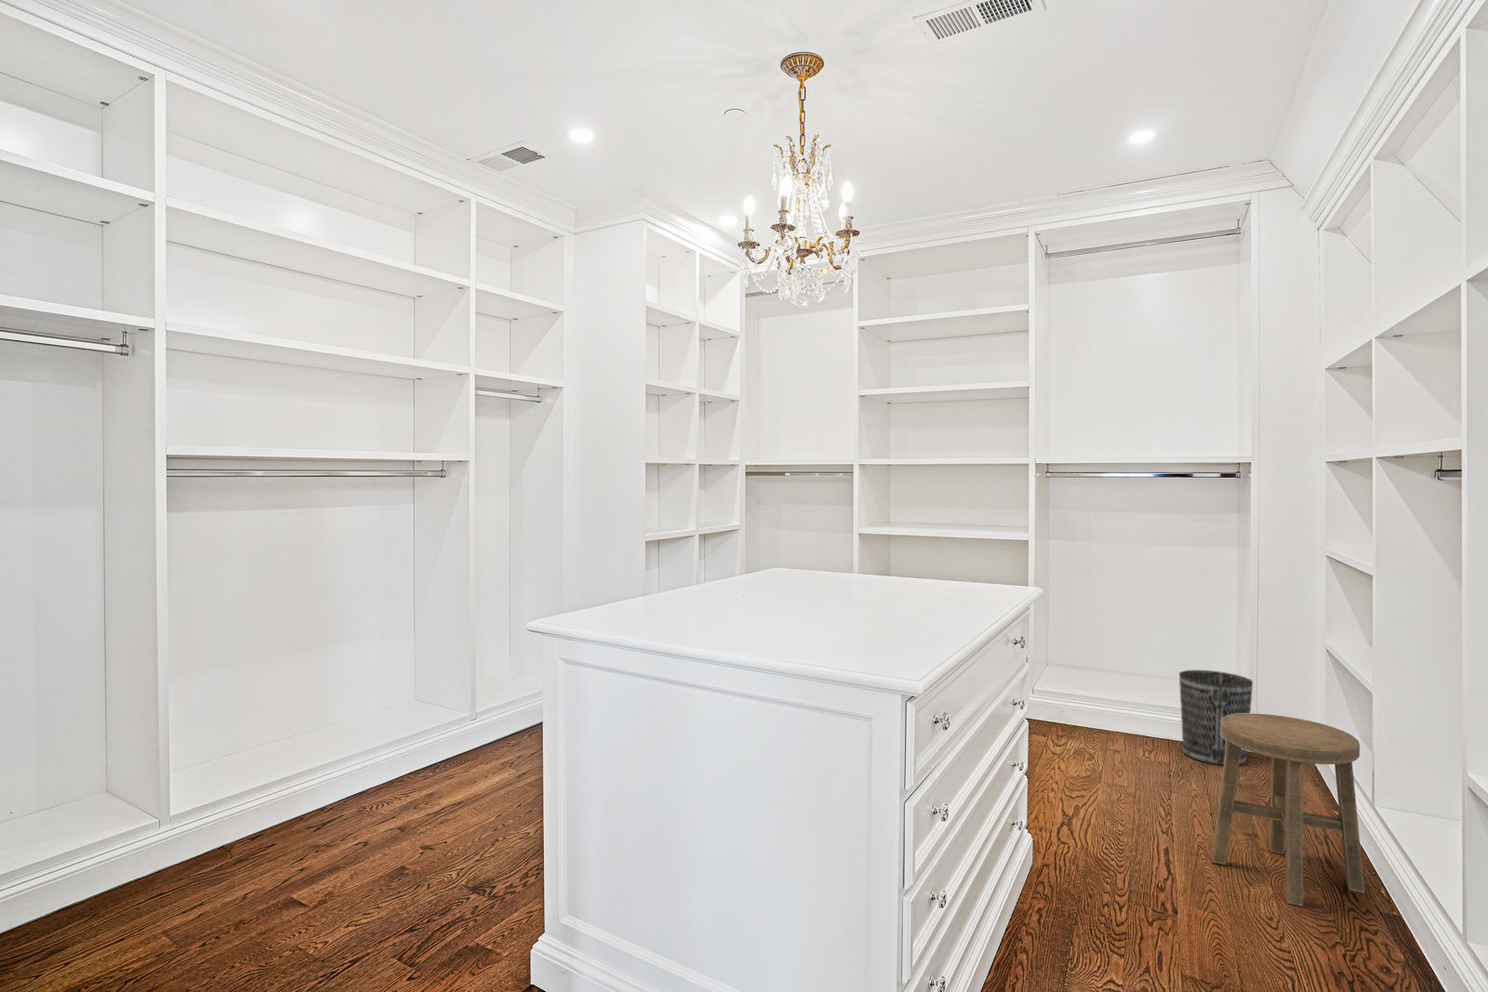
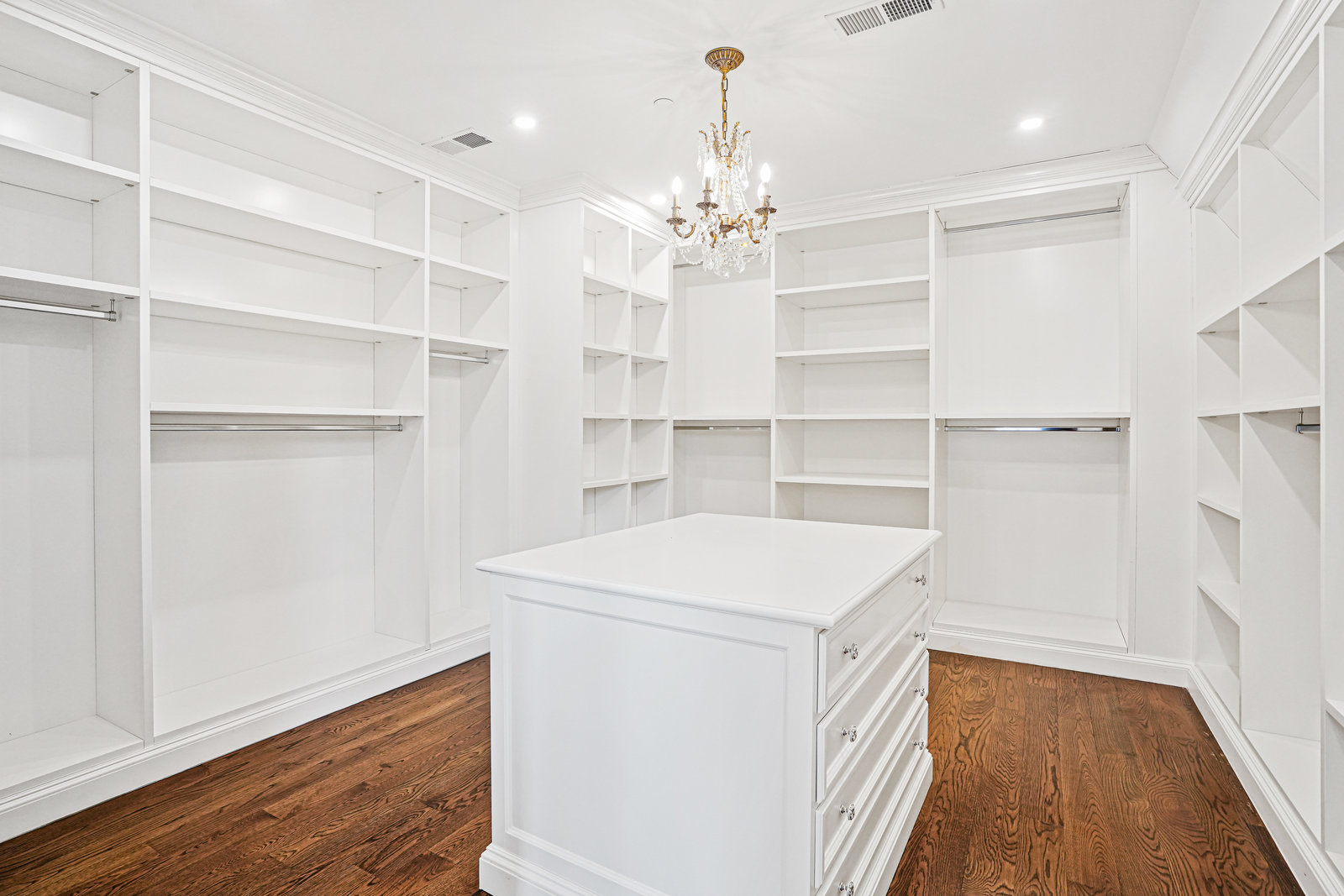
- wastebasket (1215, 716)
- stool (1285, 803)
